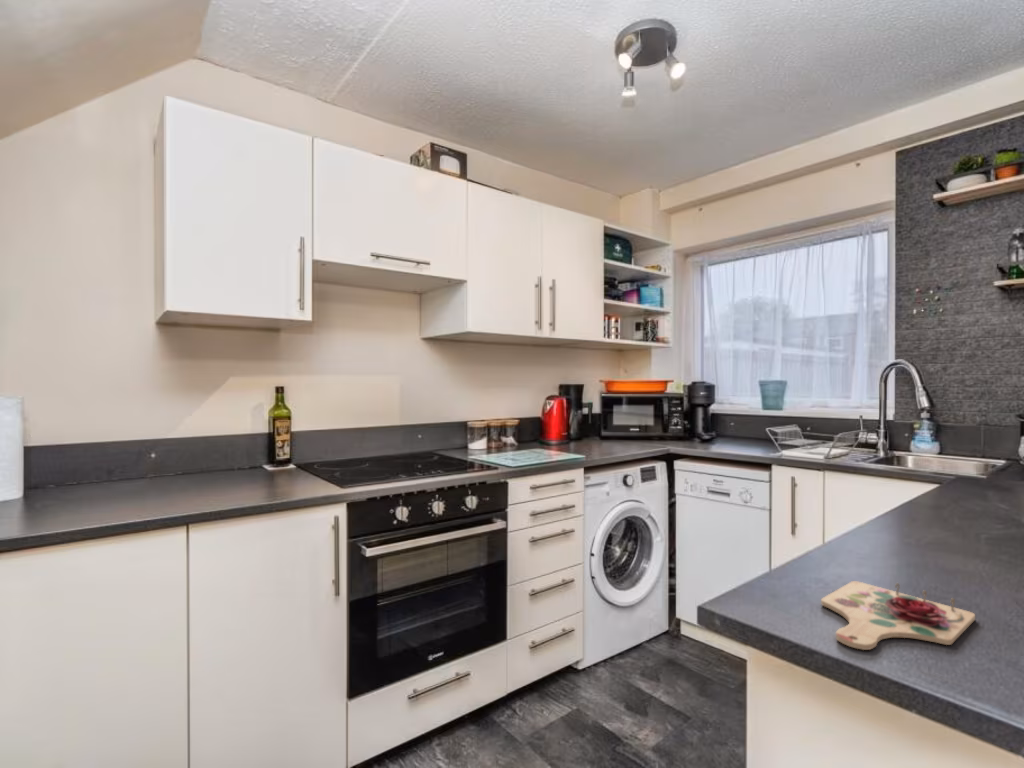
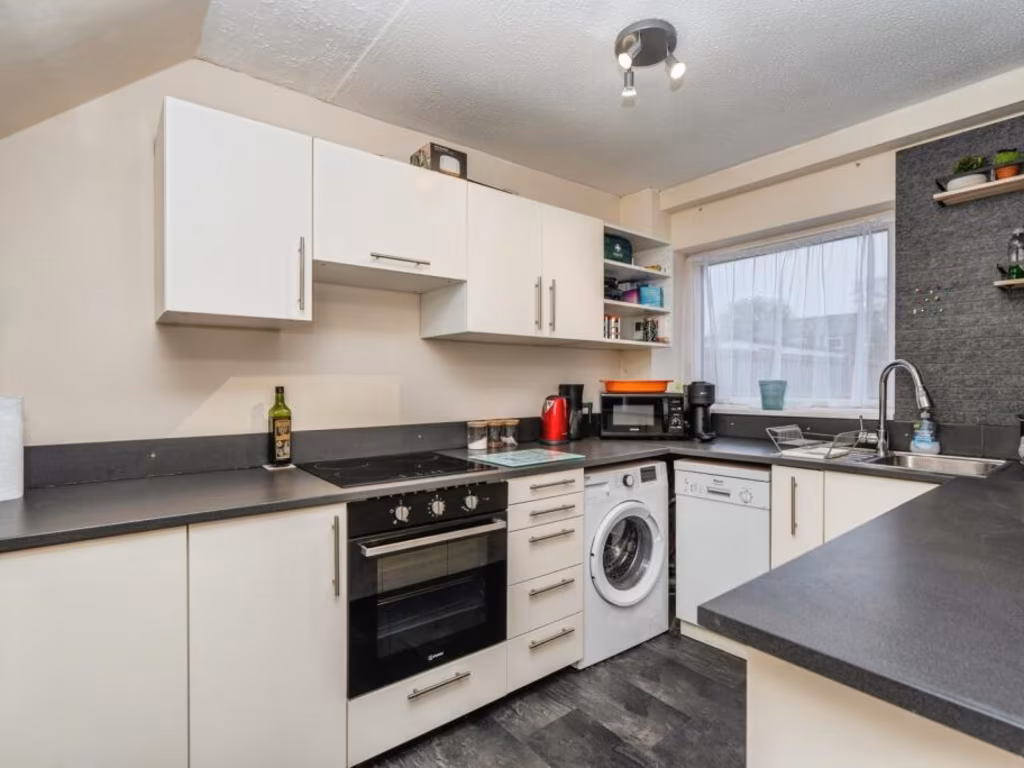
- cutting board (882, 611)
